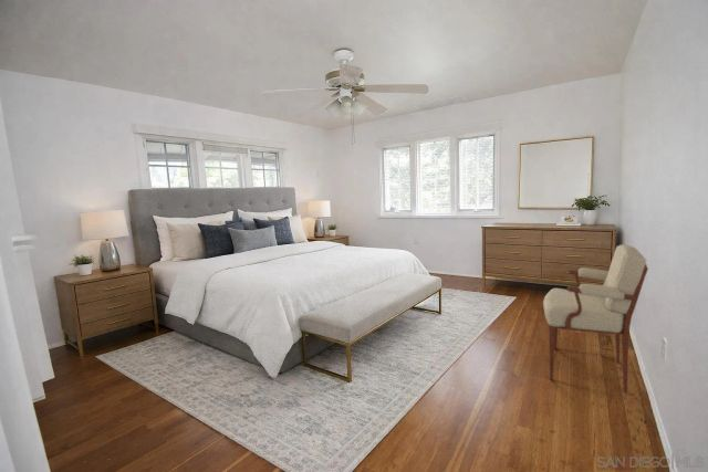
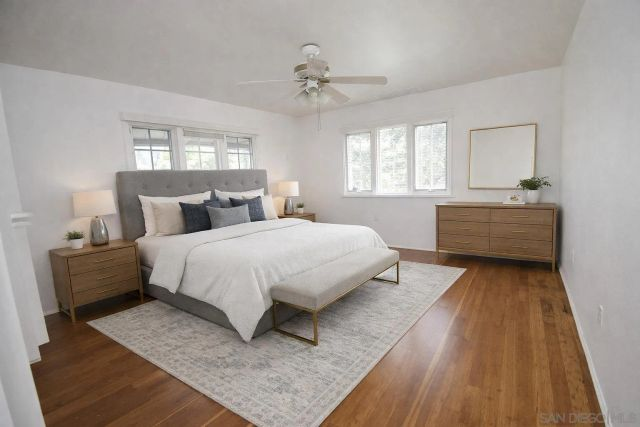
- armchair (589, 307)
